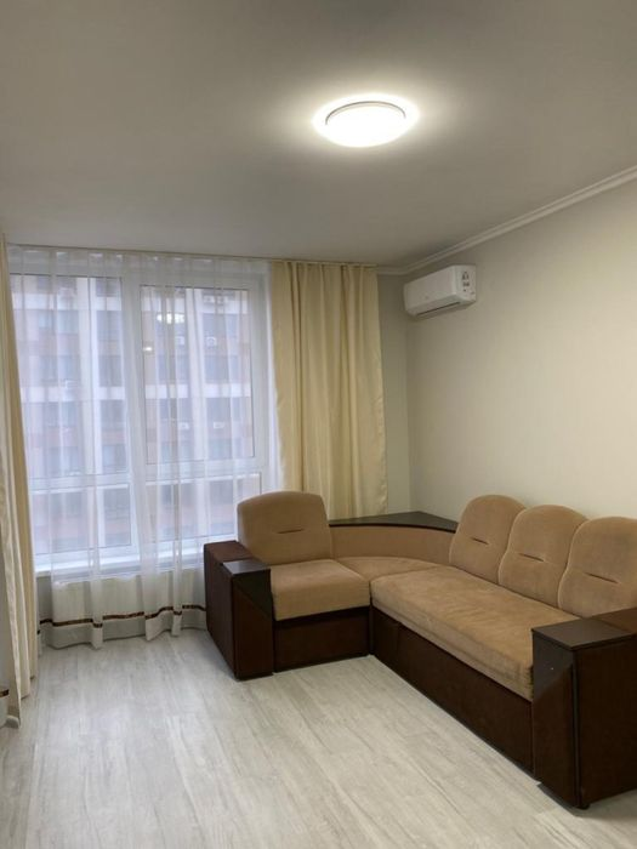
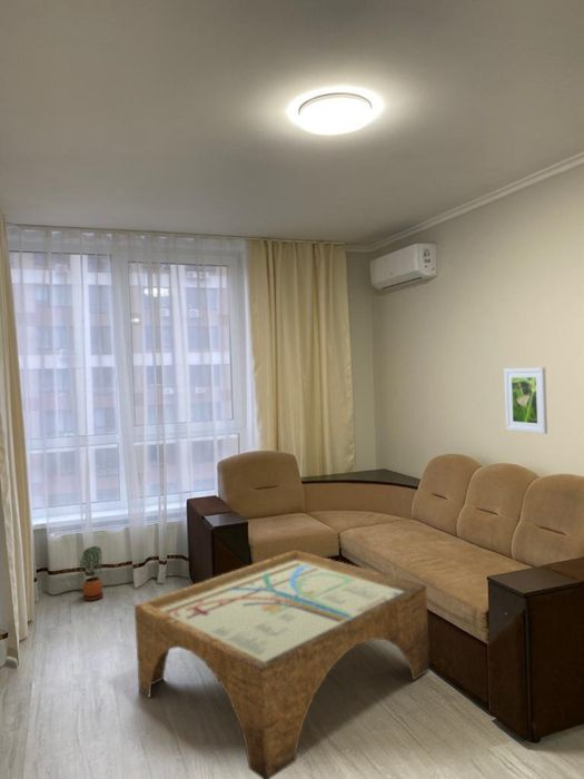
+ potted plant (90, 572)
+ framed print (524, 400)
+ coffee table (284, 638)
